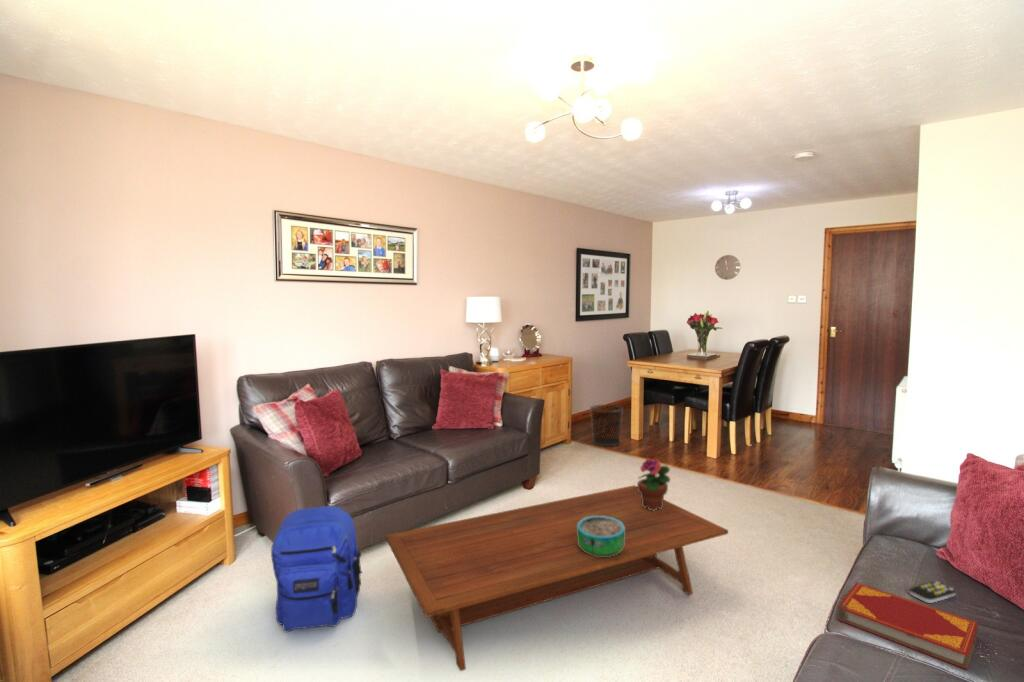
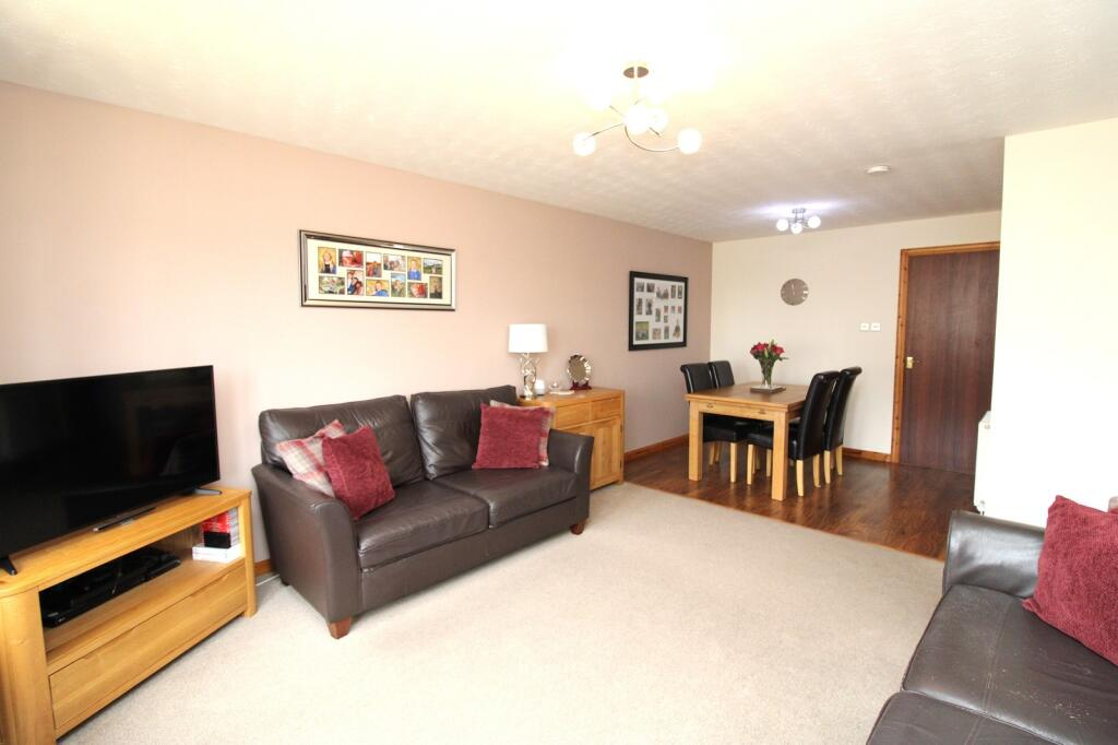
- coffee table (557, 564)
- remote control (932, 591)
- waste bin (606, 425)
- decorative bowl (600, 535)
- hardback book (905, 620)
- backpack (318, 565)
- potted flower (653, 482)
